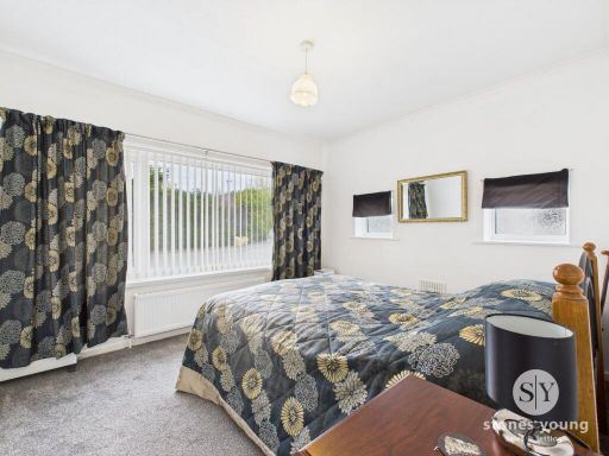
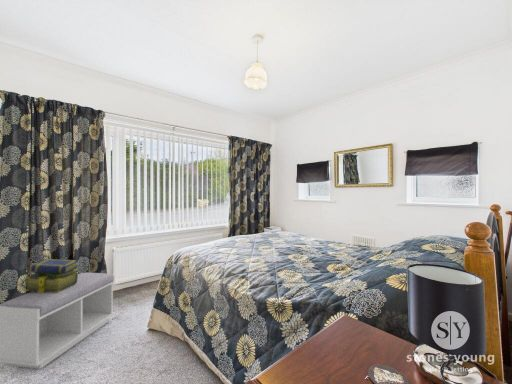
+ stack of books (54, 274)
+ bench (64, 312)
